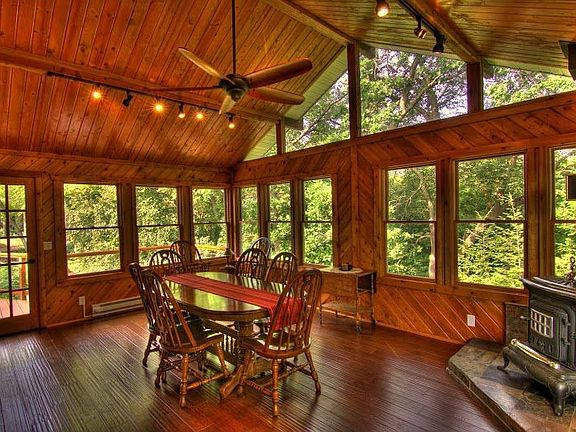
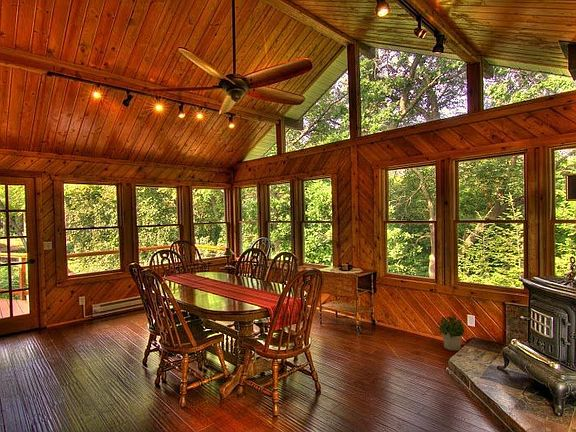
+ potted plant (450, 332)
